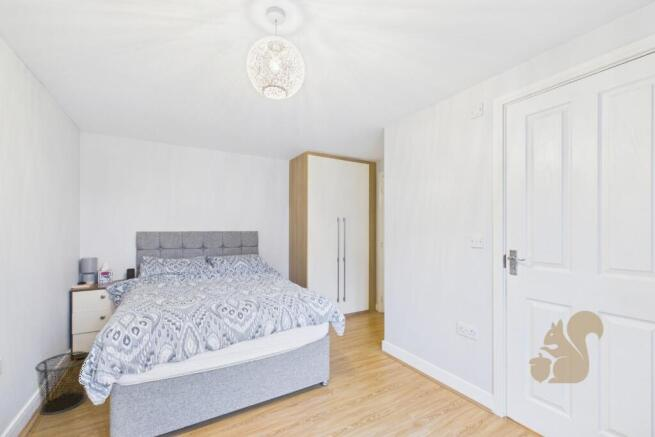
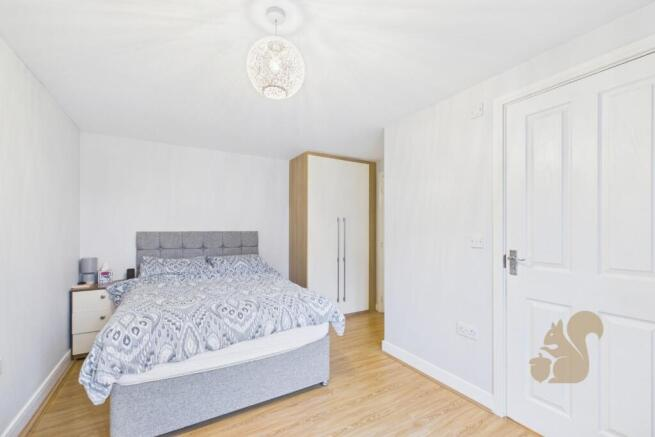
- waste bin (63, 382)
